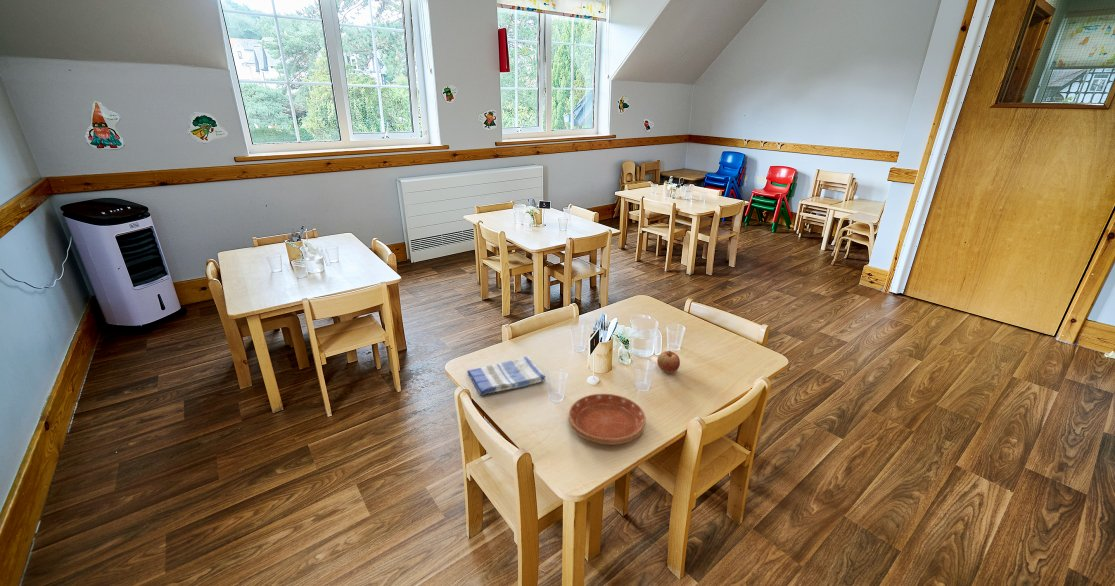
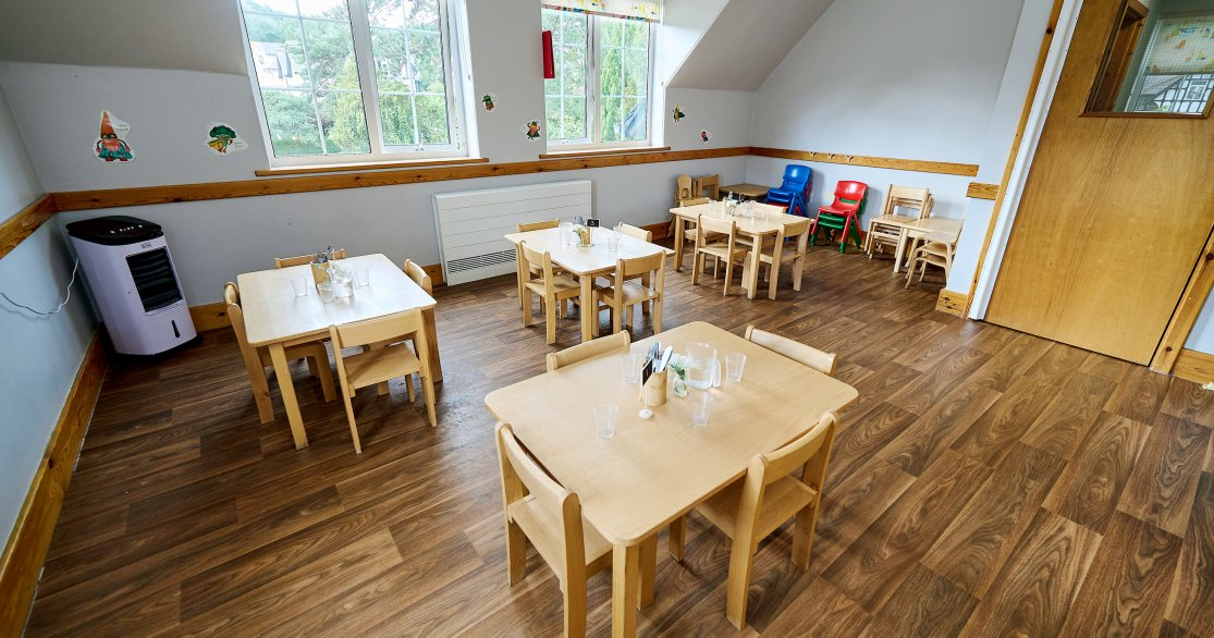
- apple (668, 360)
- dish towel (506, 373)
- saucer (606, 419)
